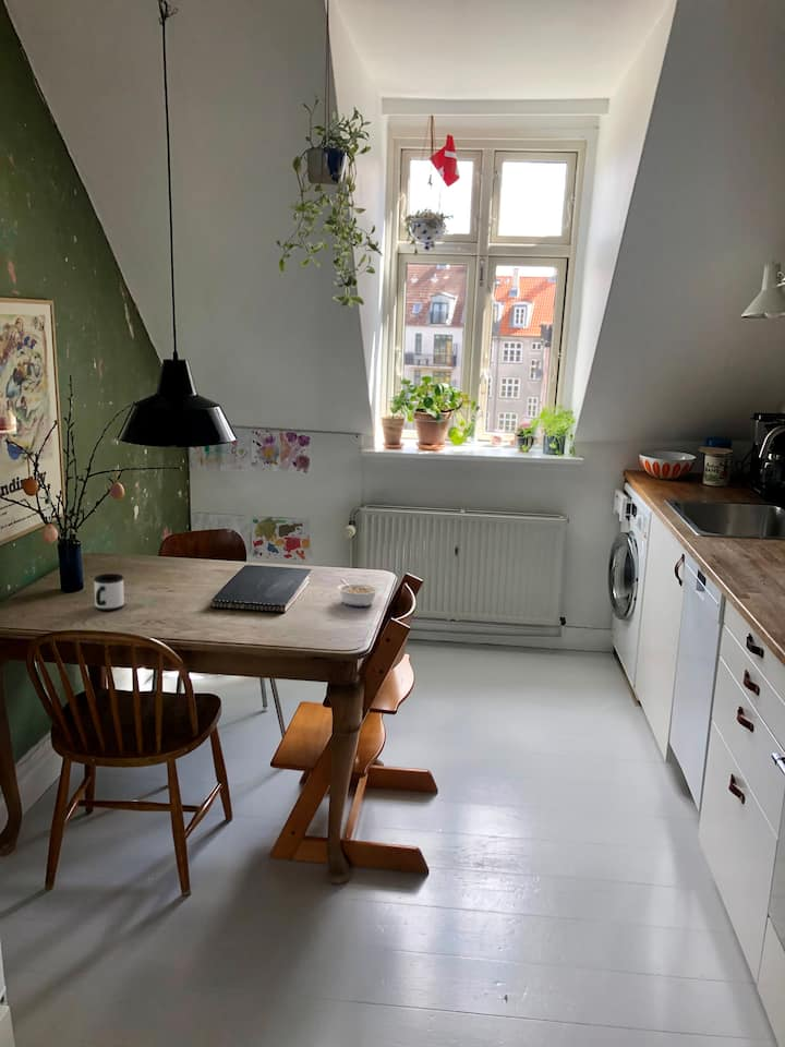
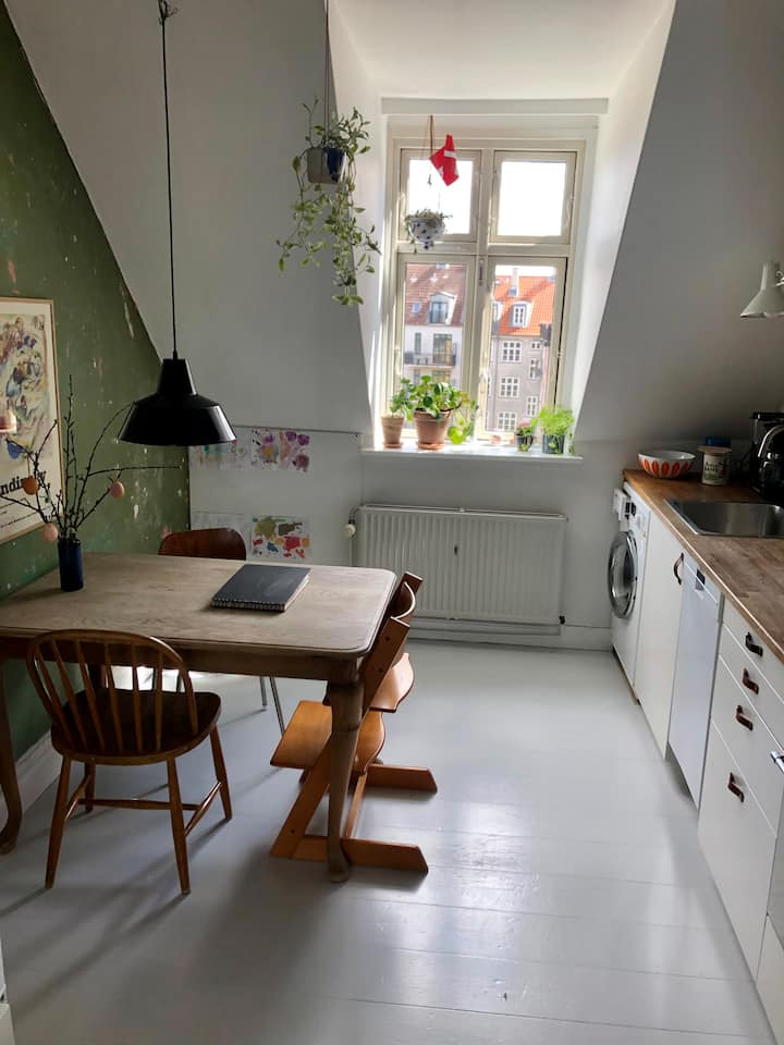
- mug (106, 593)
- legume (355, 593)
